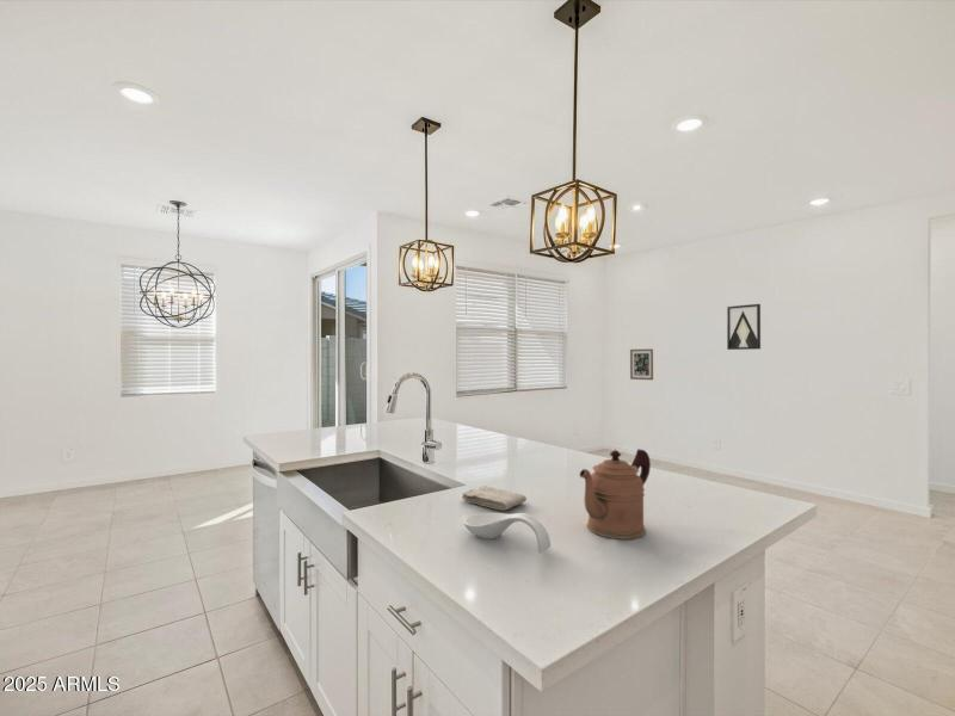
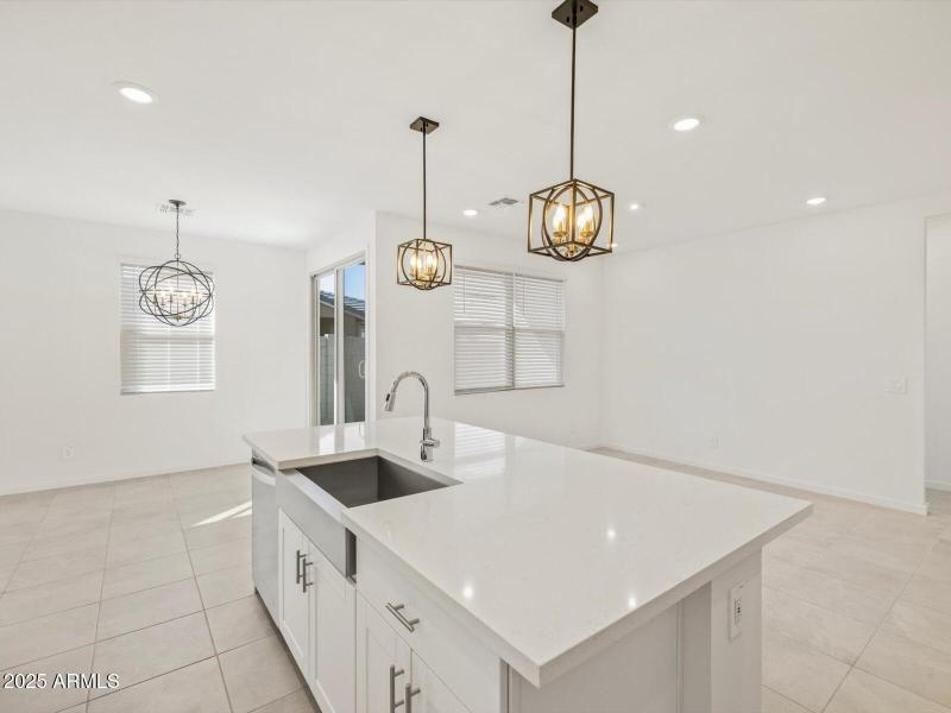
- washcloth (493, 496)
- wall art (641, 364)
- coffeepot (616, 488)
- spoon rest (505, 525)
- wall art (743, 327)
